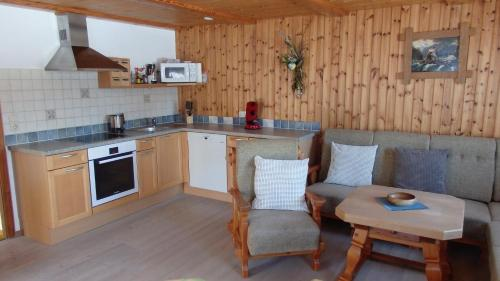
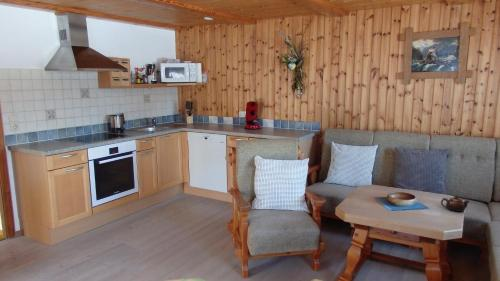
+ teapot (455, 202)
